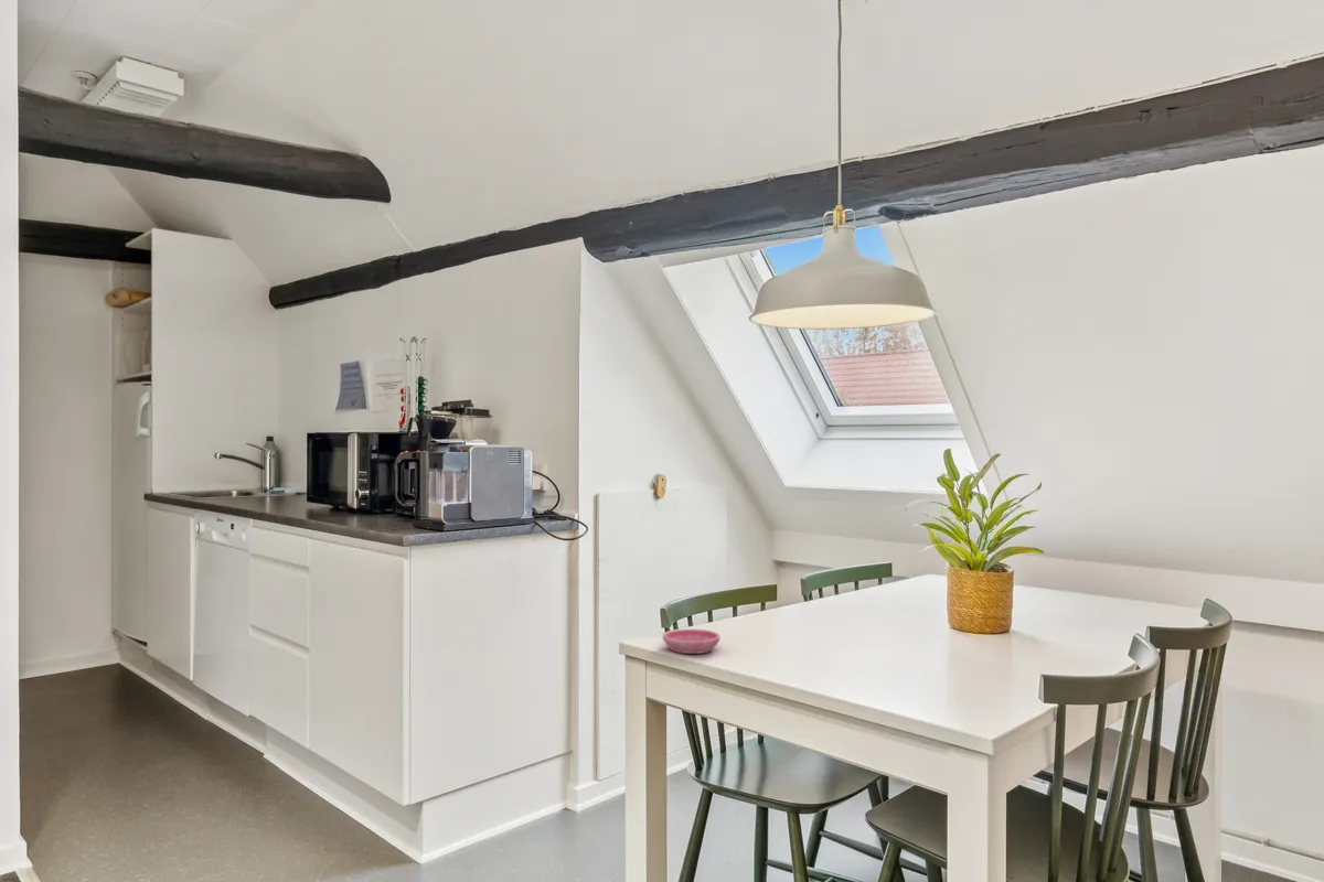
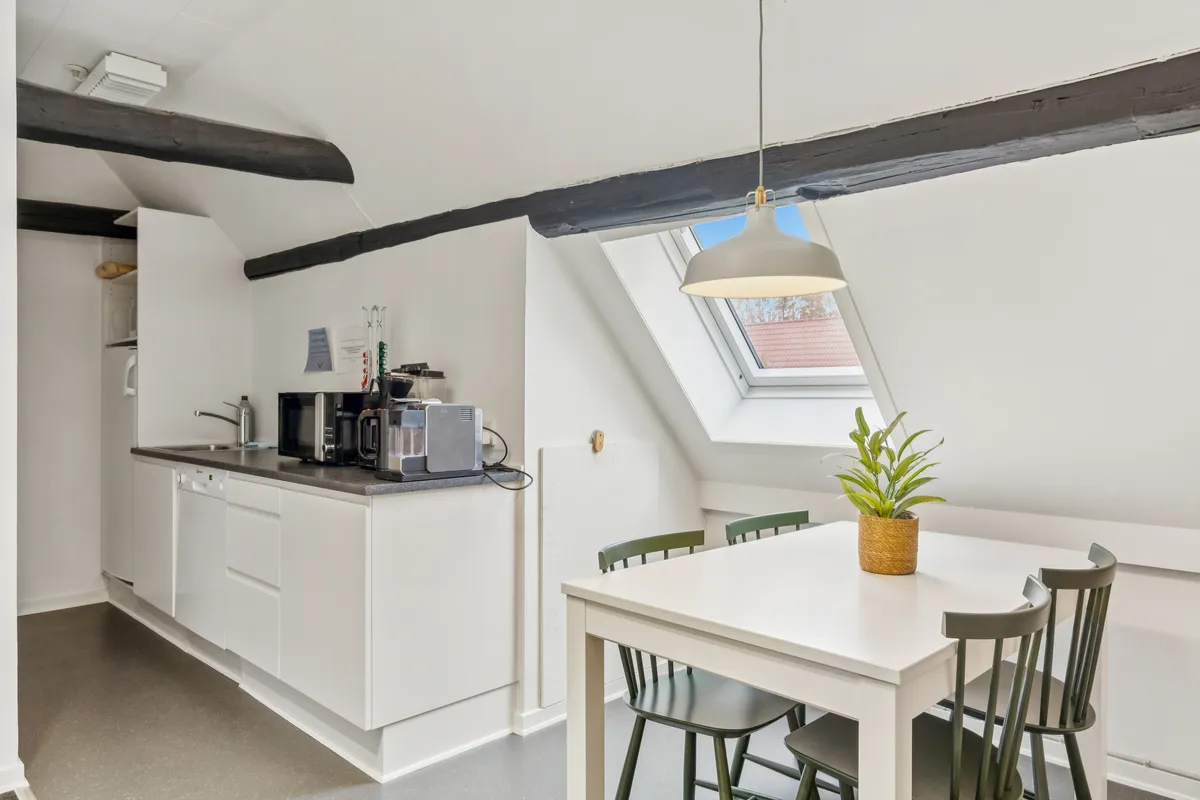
- saucer (691, 642)
